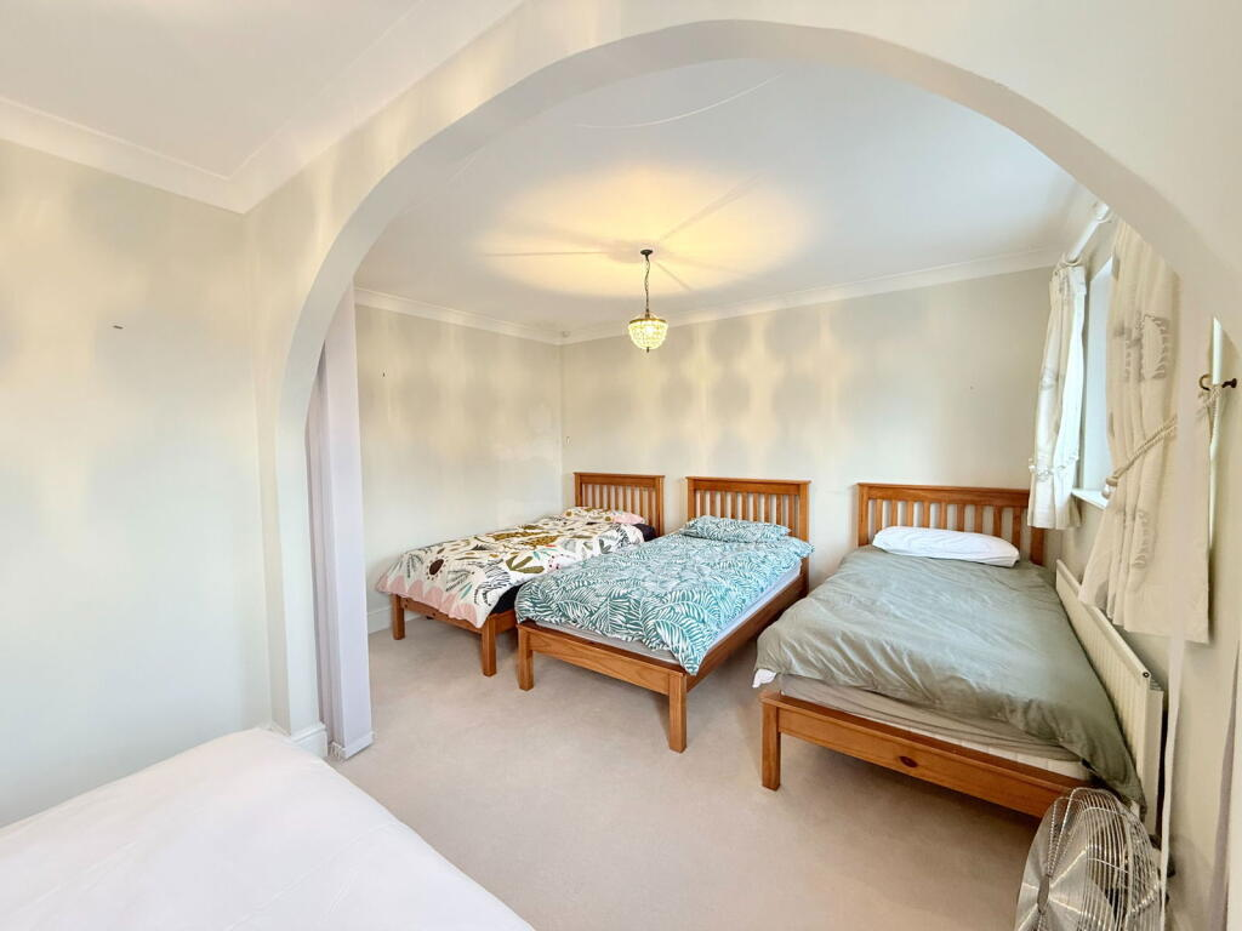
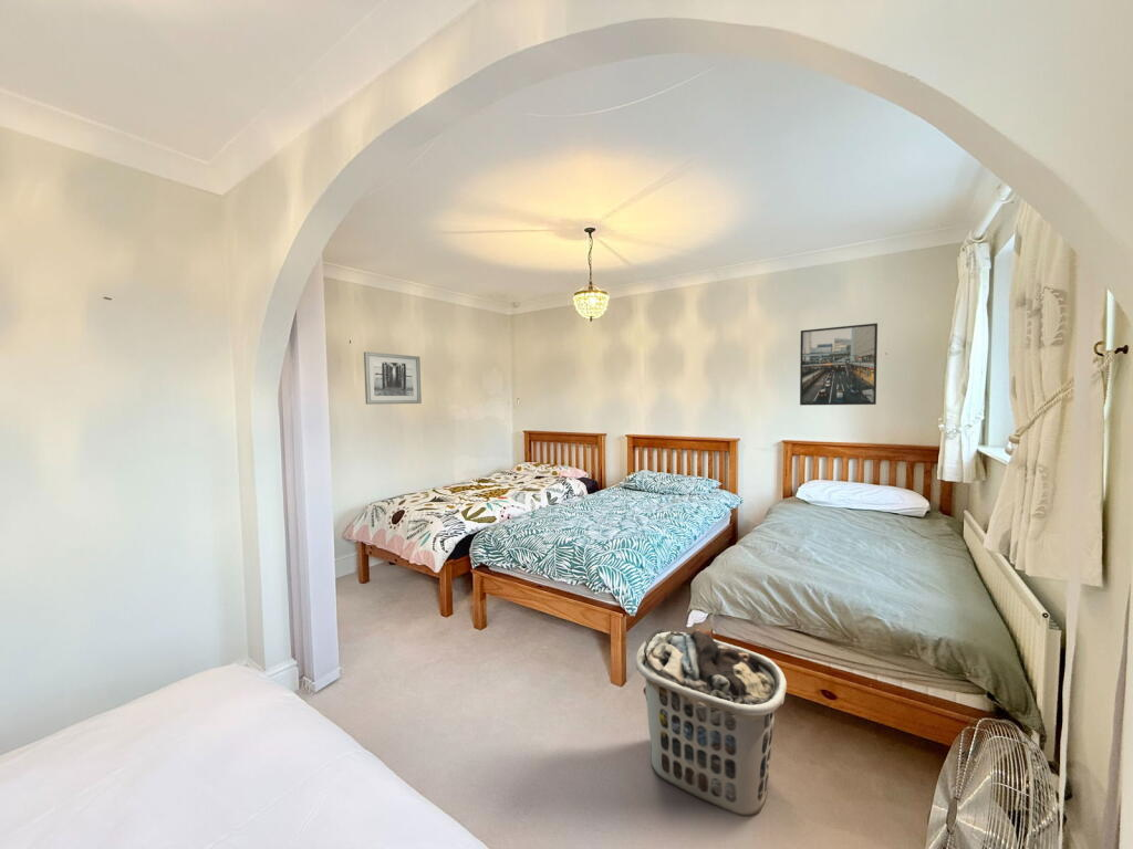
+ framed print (836, 366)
+ clothes hamper (707, 708)
+ wall art (394, 379)
